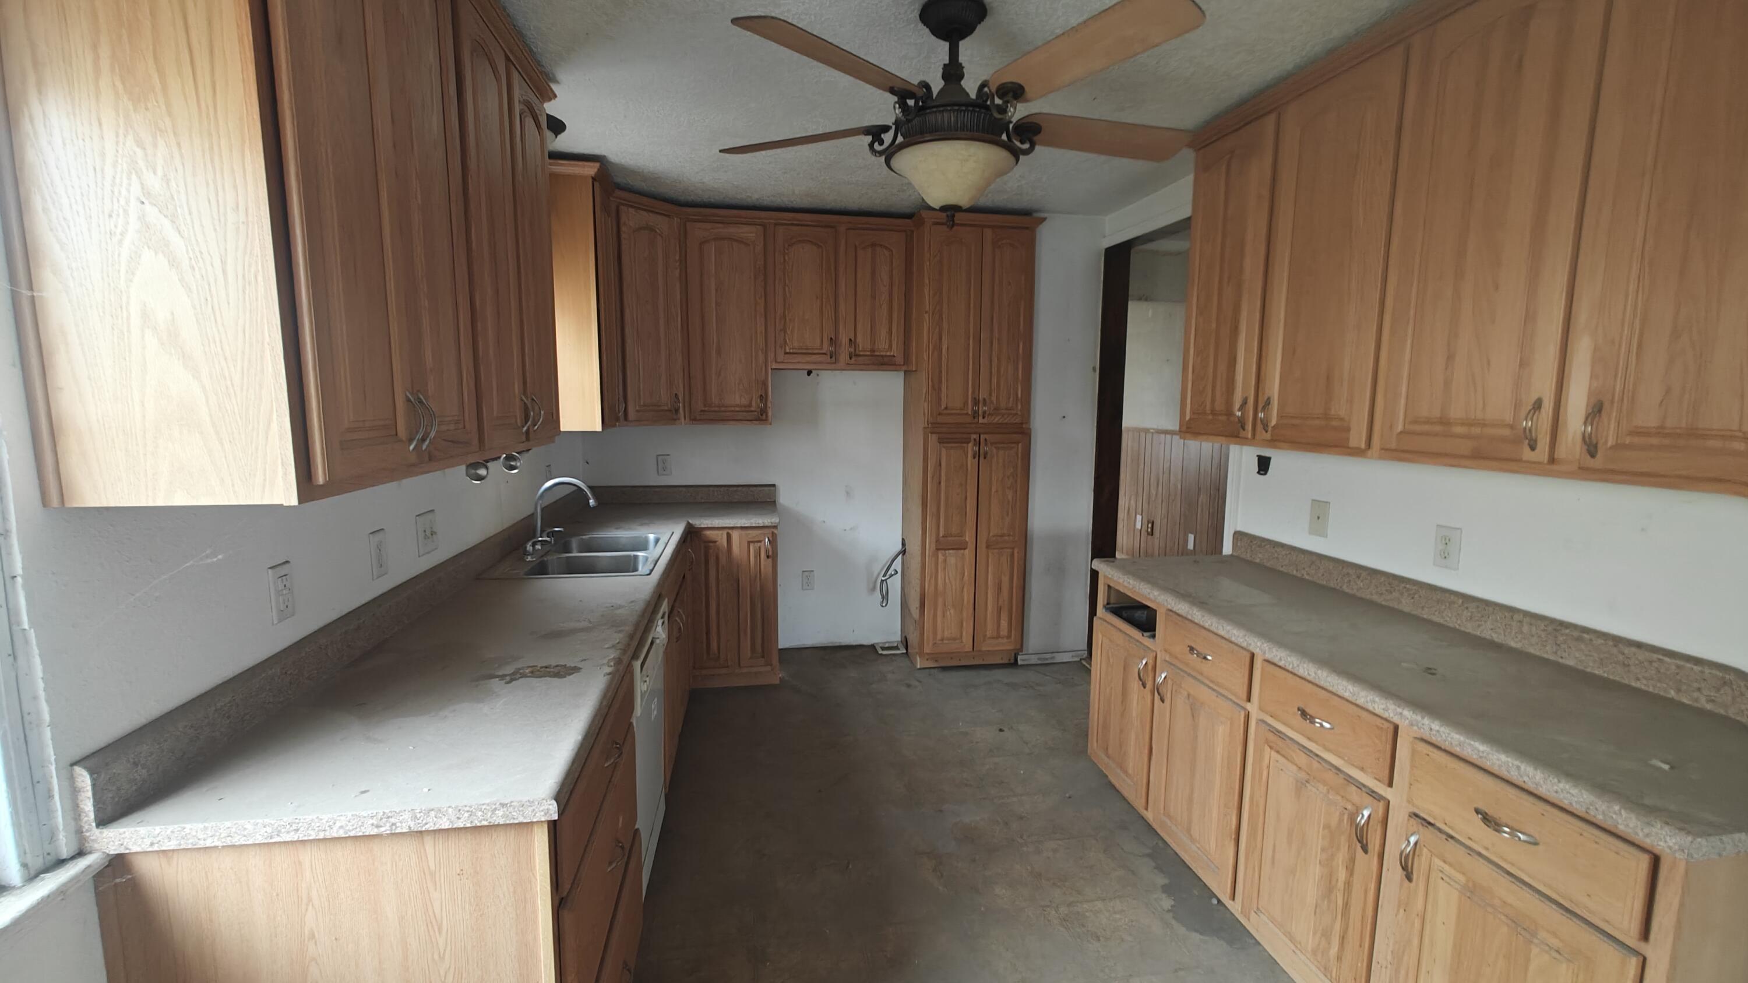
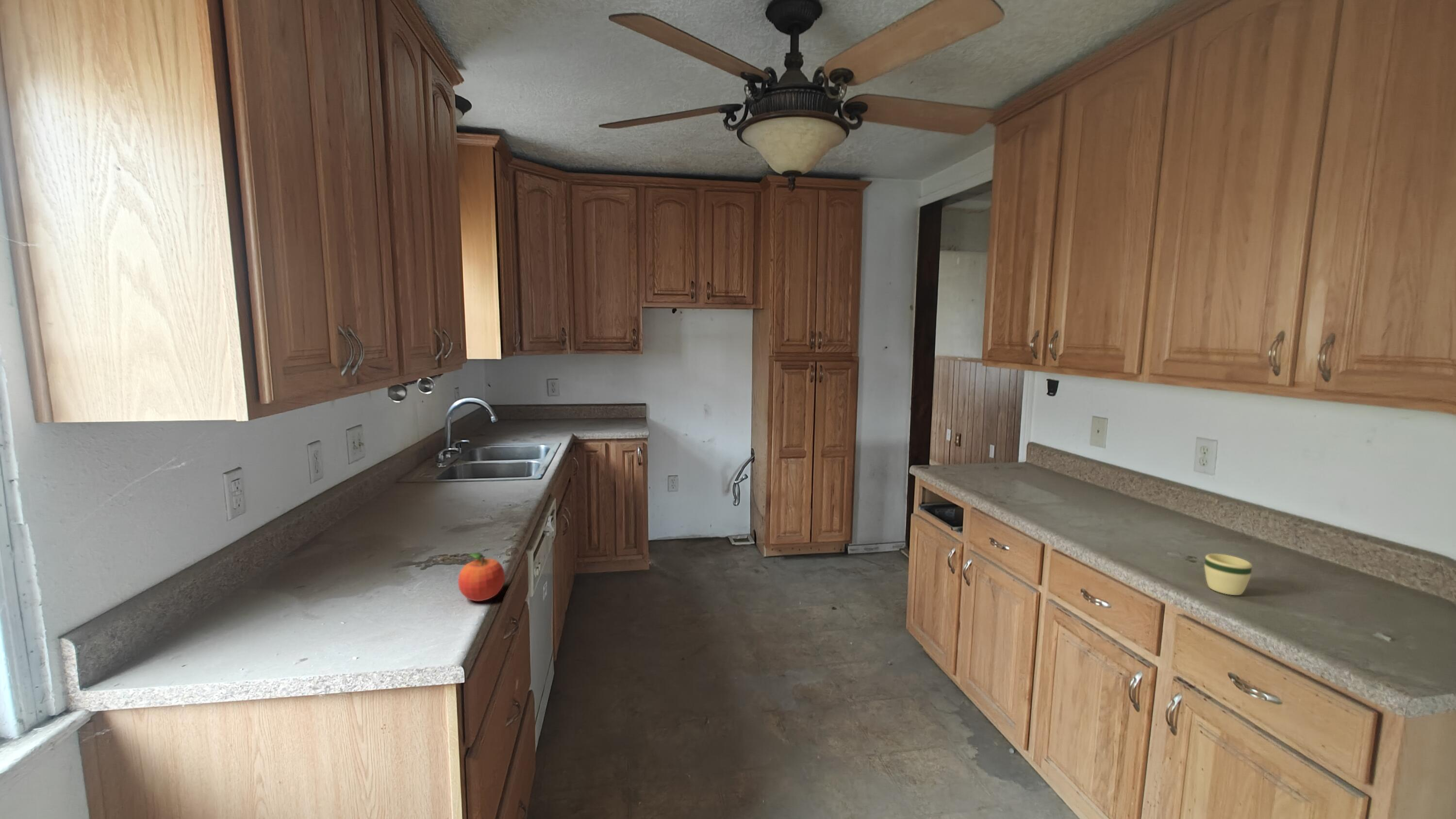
+ mug (1232, 573)
+ fruit (482, 575)
